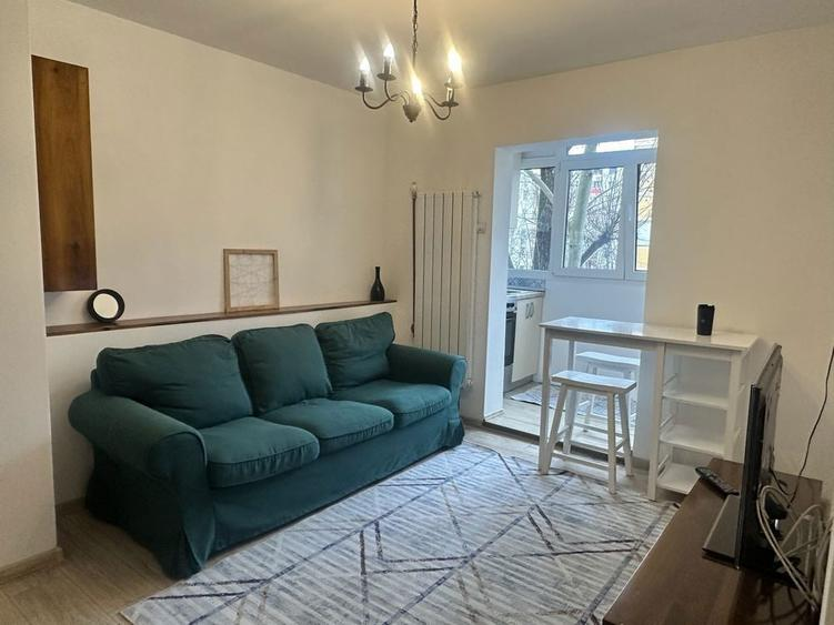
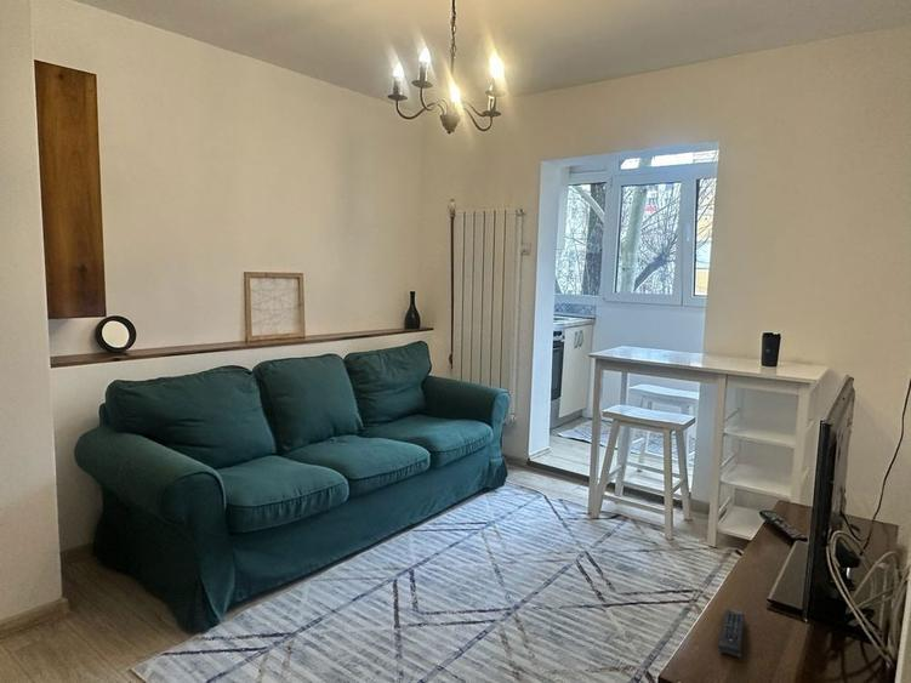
+ remote control (731, 628)
